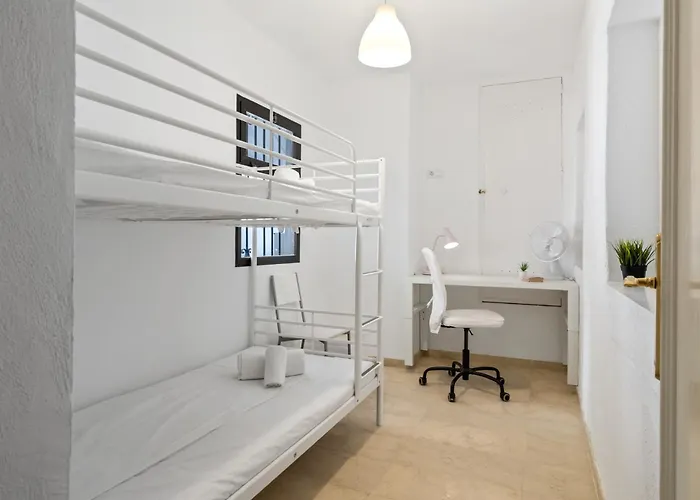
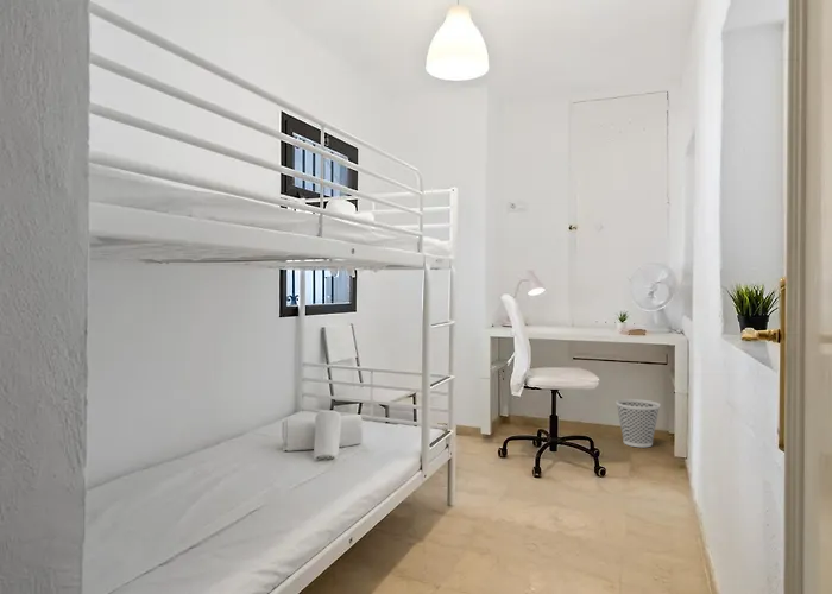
+ wastebasket (637, 423)
